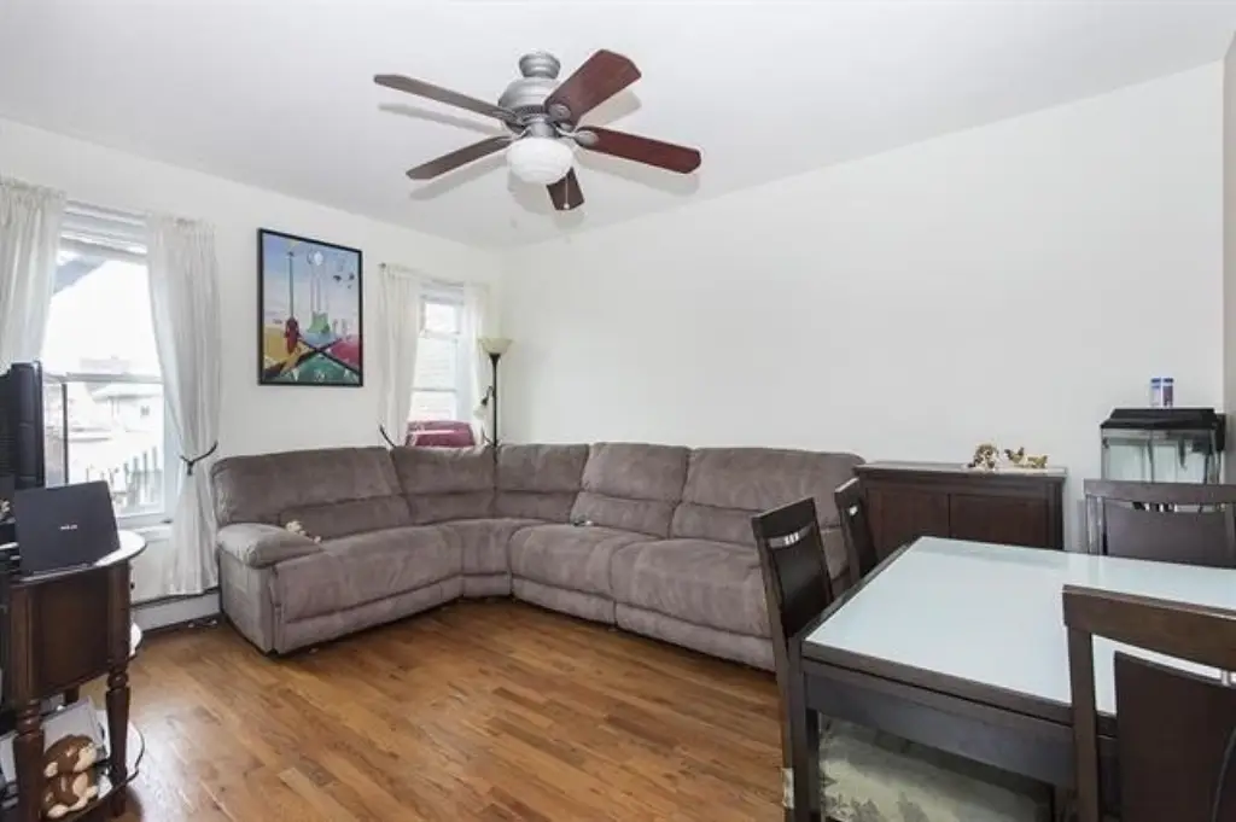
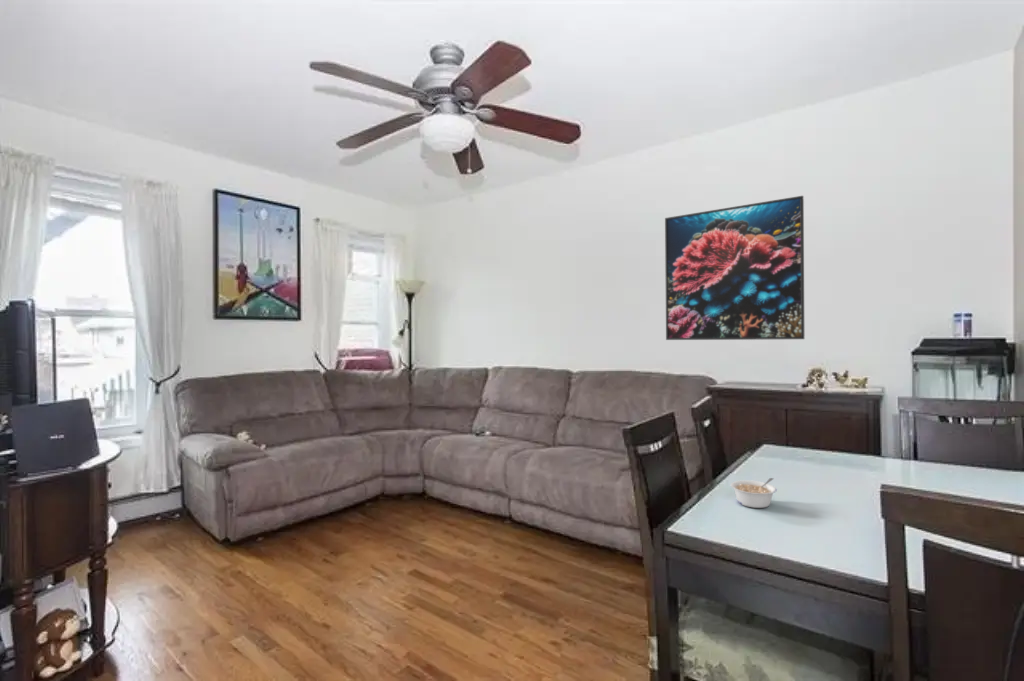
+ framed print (729, 273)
+ legume (753, 492)
